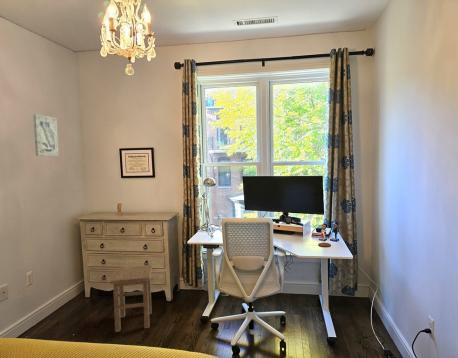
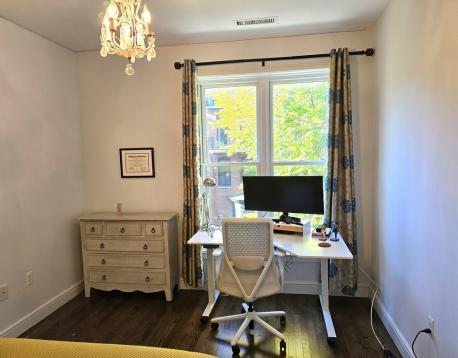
- wall art (46, 136)
- stool (132, 295)
